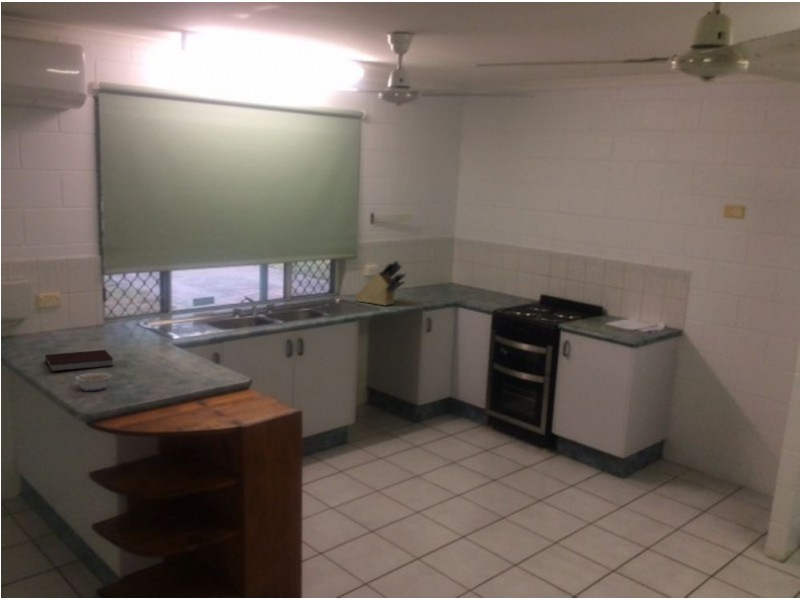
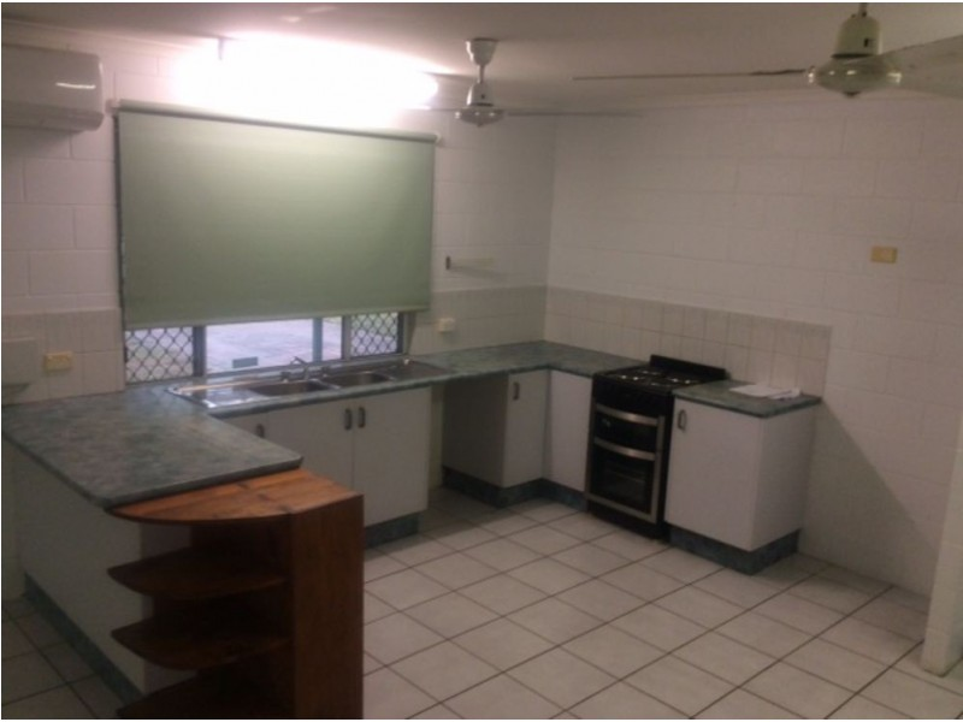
- knife block (380, 281)
- notebook (79, 360)
- legume (92, 381)
